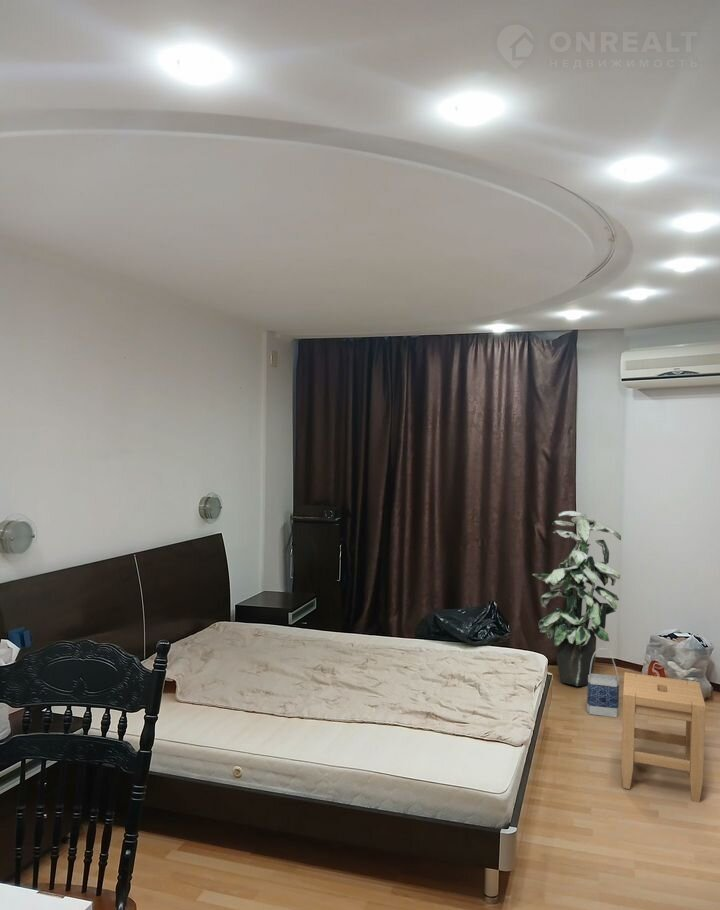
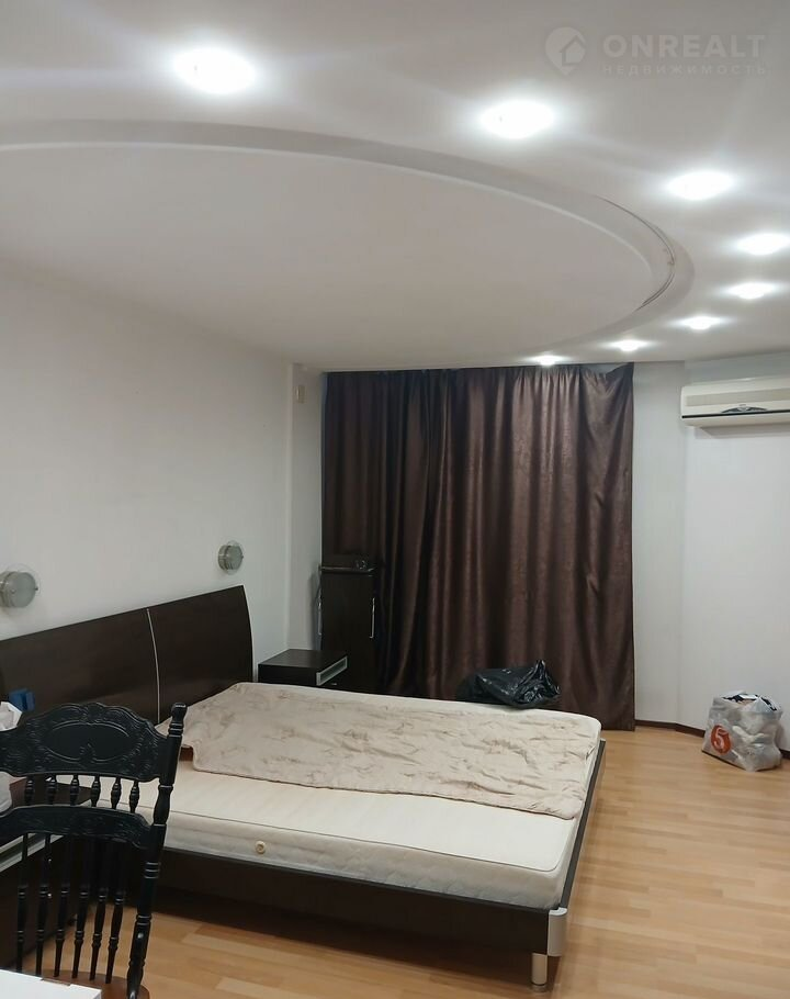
- stool (660, 734)
- indoor plant (575, 596)
- bag (603, 680)
